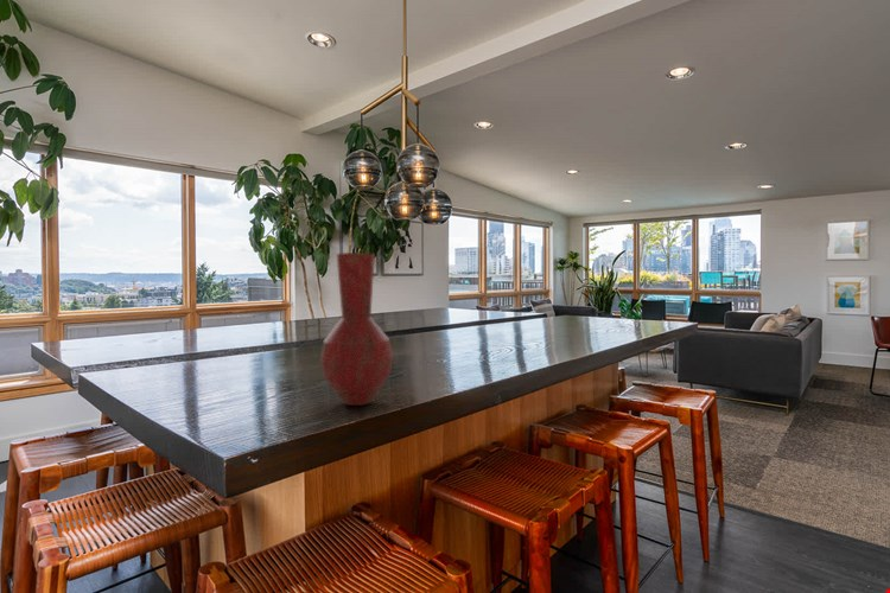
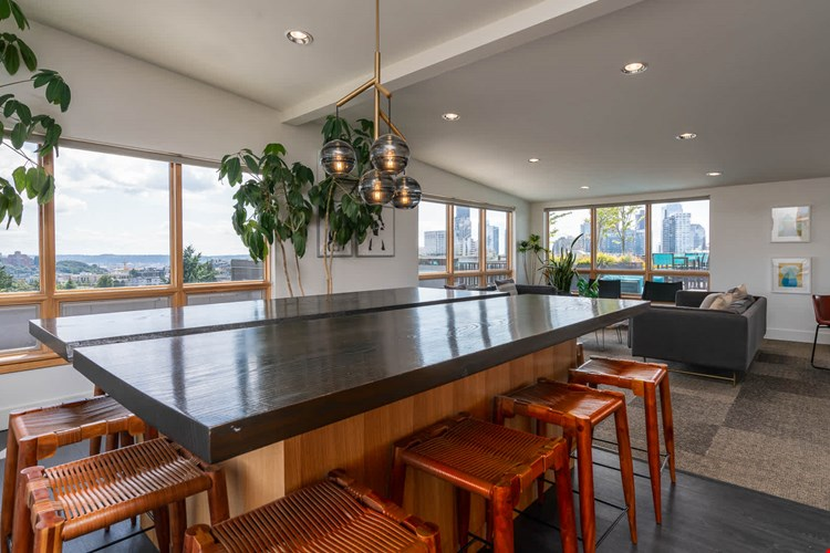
- vase (356, 327)
